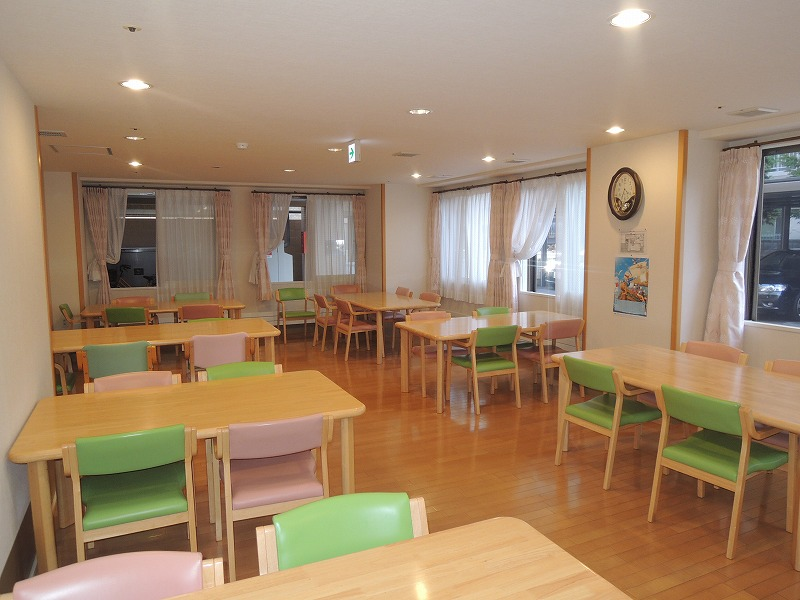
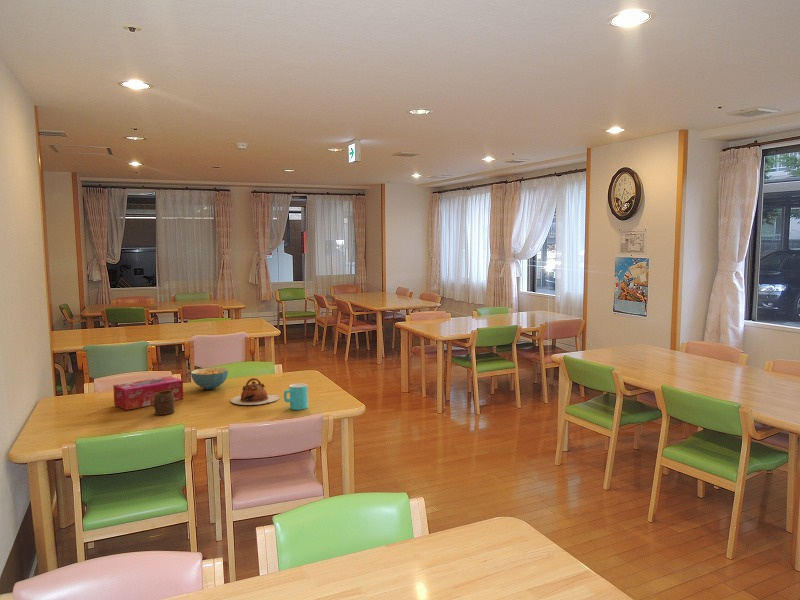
+ cup (164, 402)
+ teapot (255, 388)
+ cup (295, 396)
+ tissue box (149, 392)
+ cereal bowl (210, 379)
